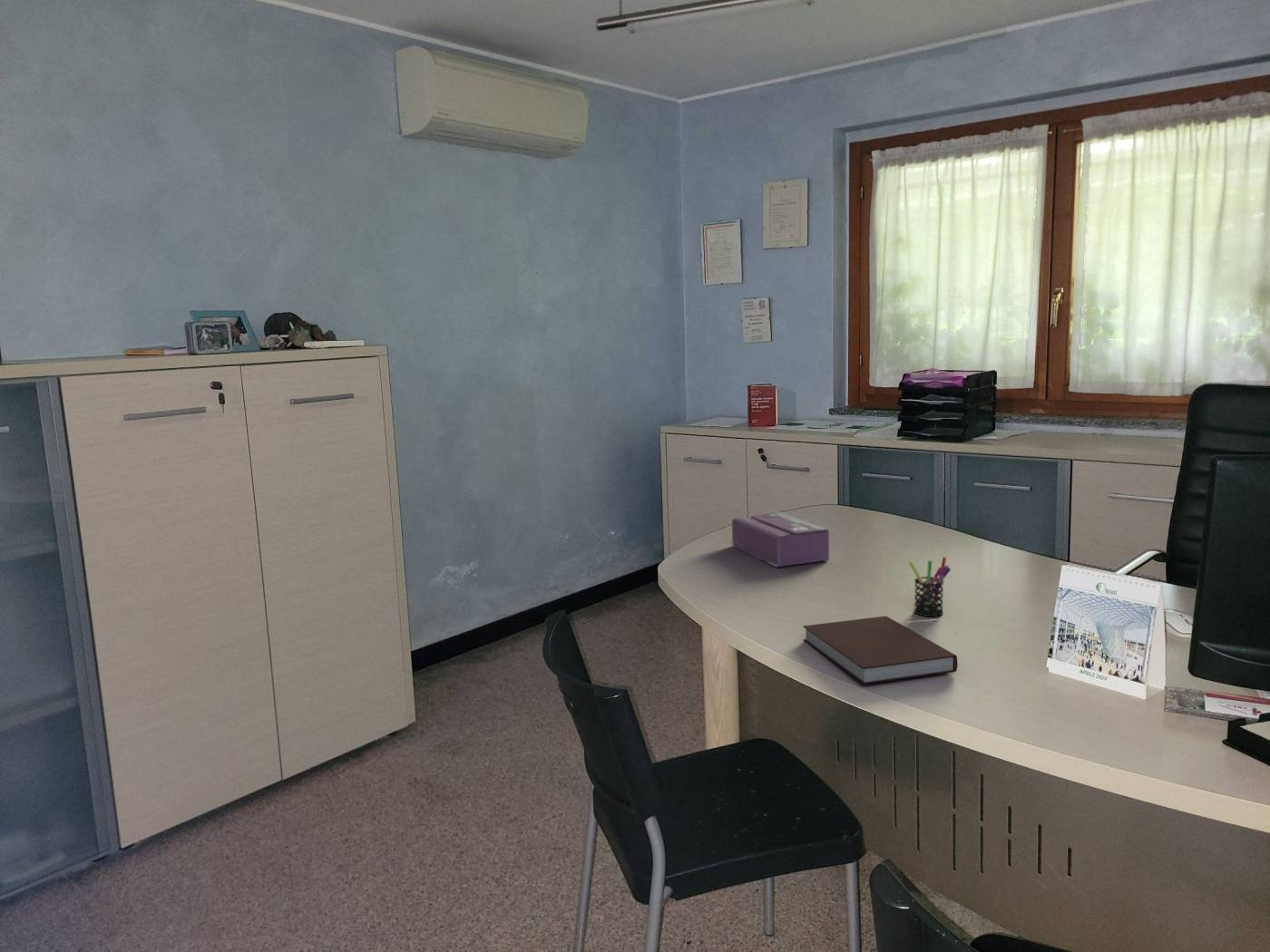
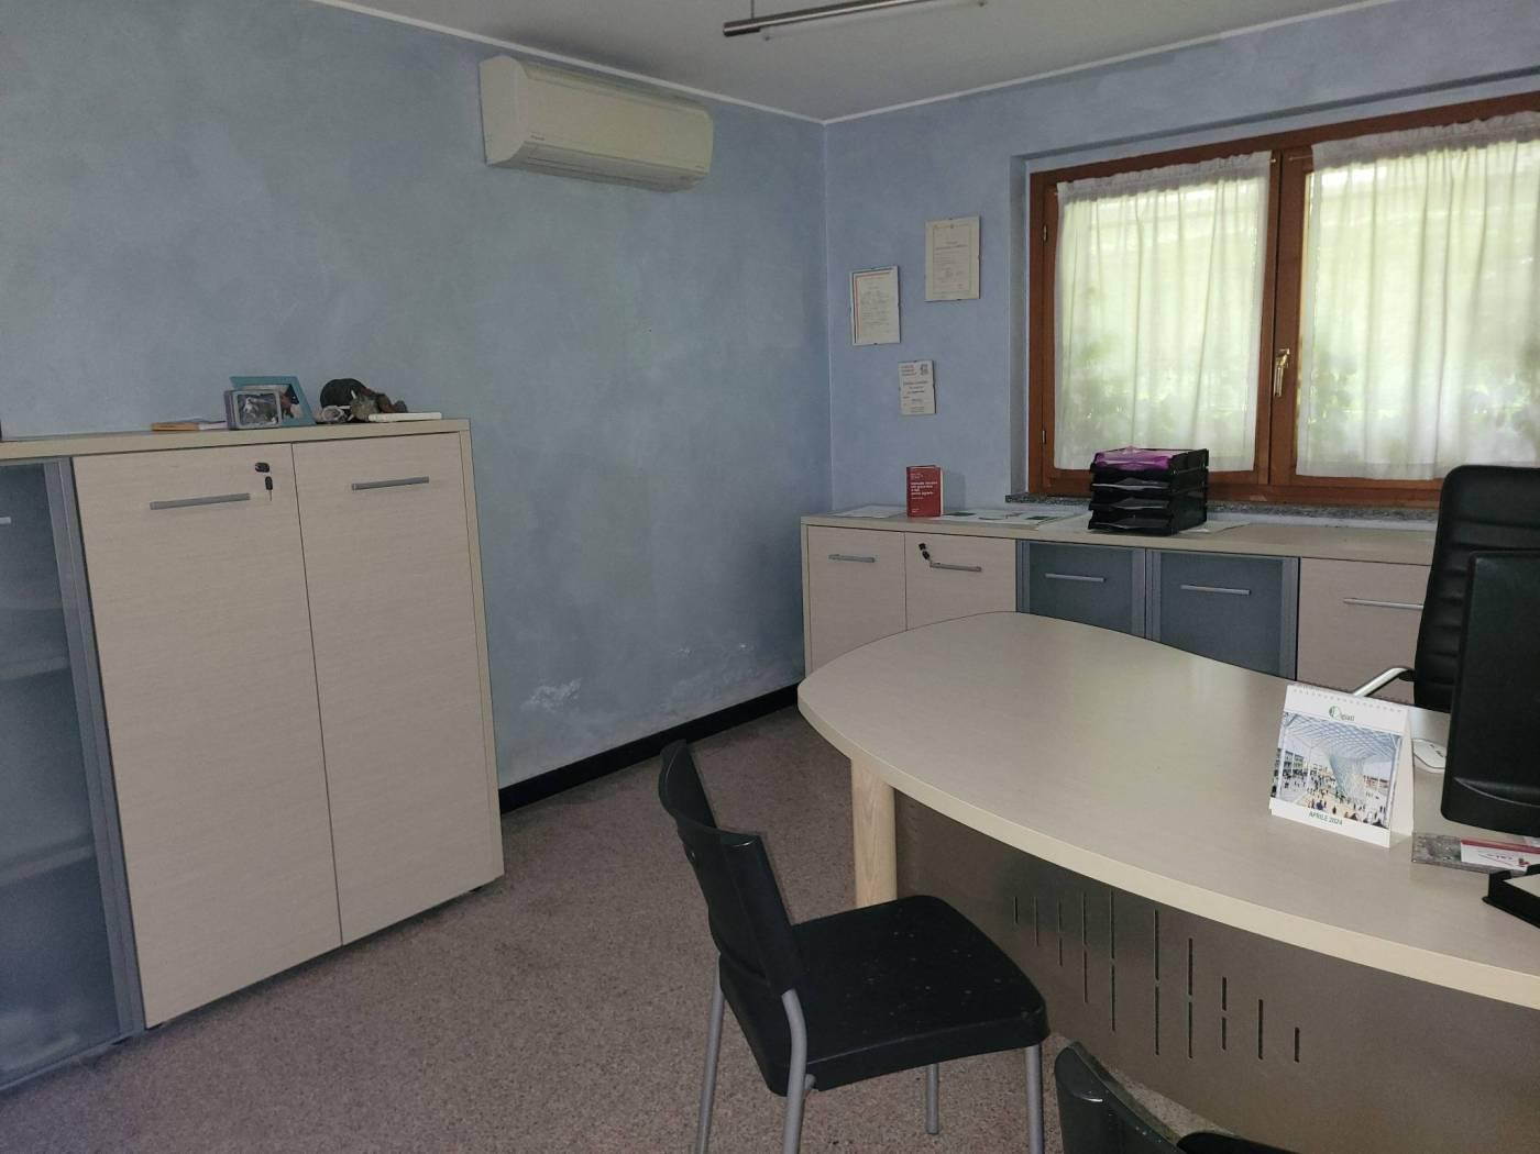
- pen holder (931, 584)
- tissue box (778, 538)
- notebook (875, 647)
